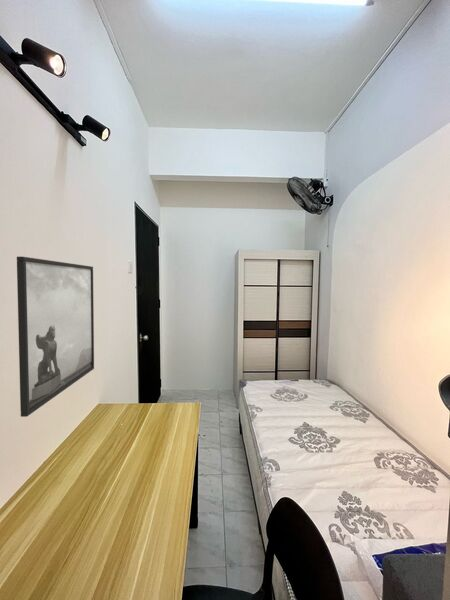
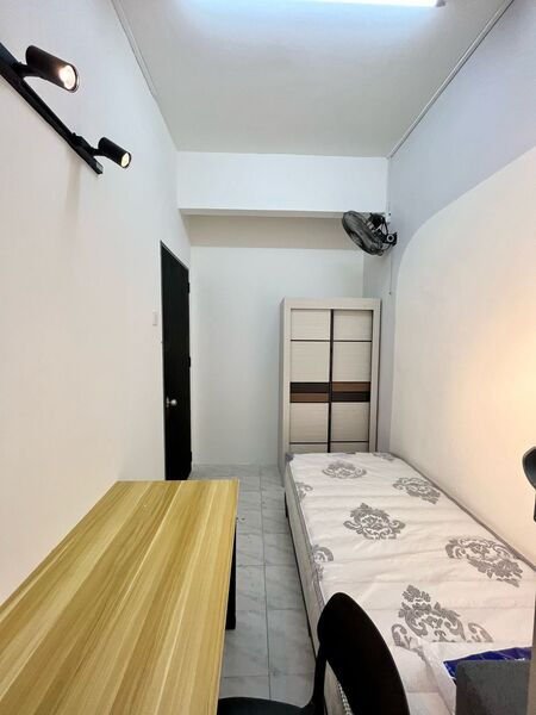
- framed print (64, 325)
